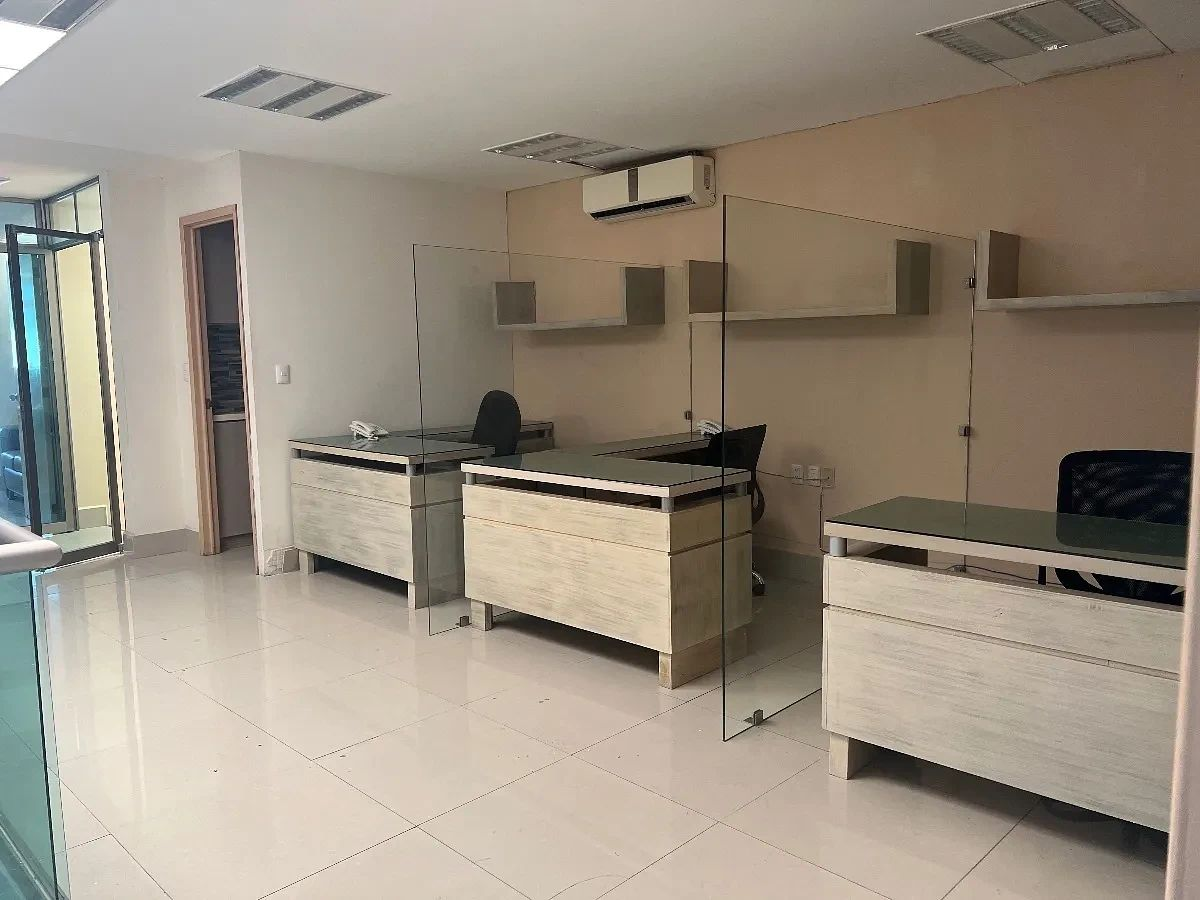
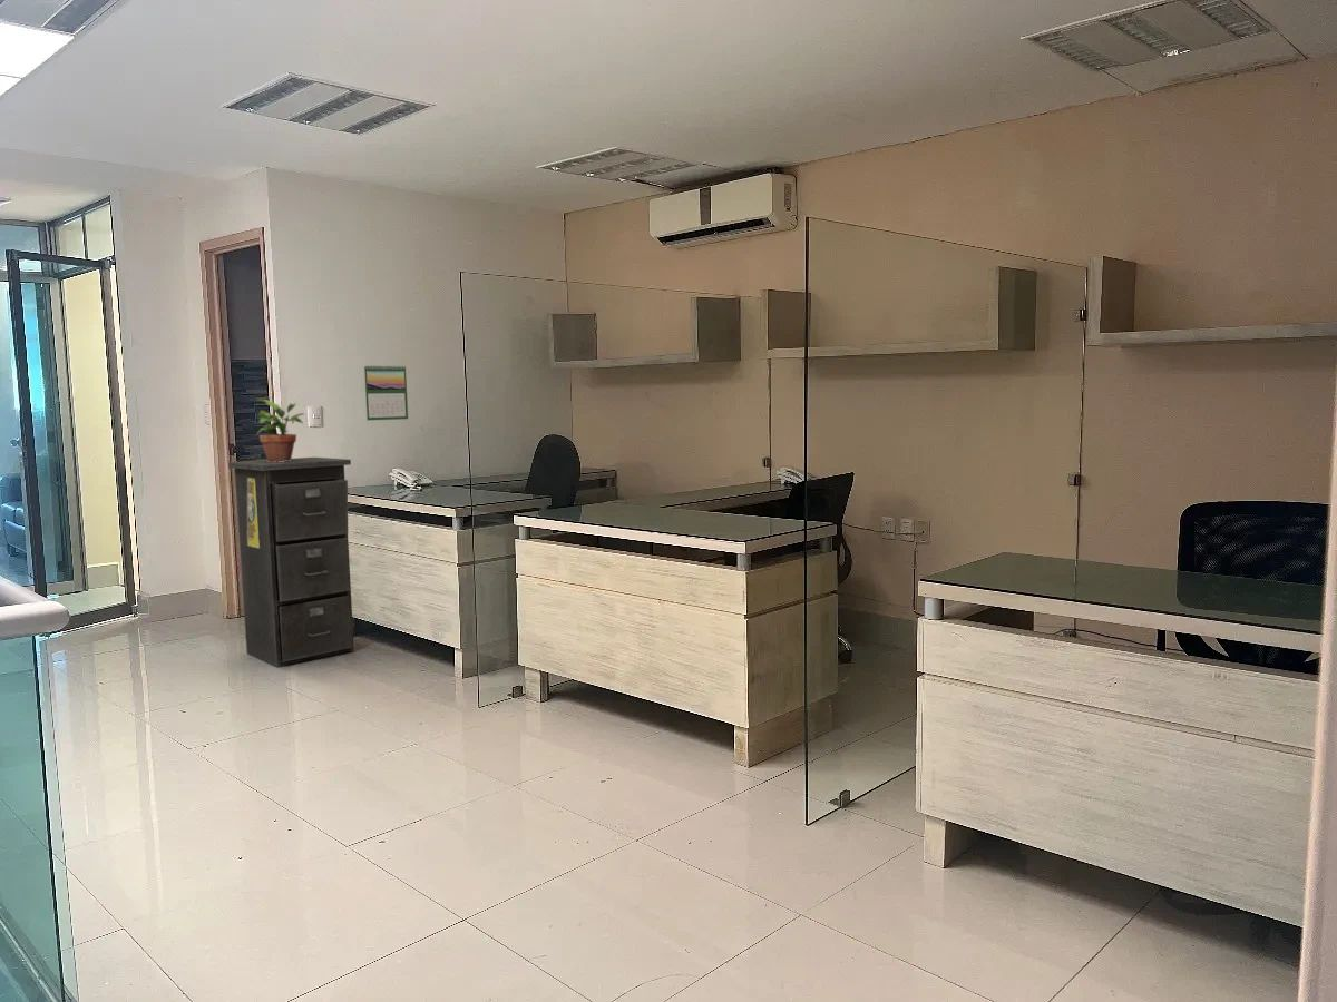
+ filing cabinet (297, 558)
+ calendar (386, 392)
+ potted plant (283, 429)
